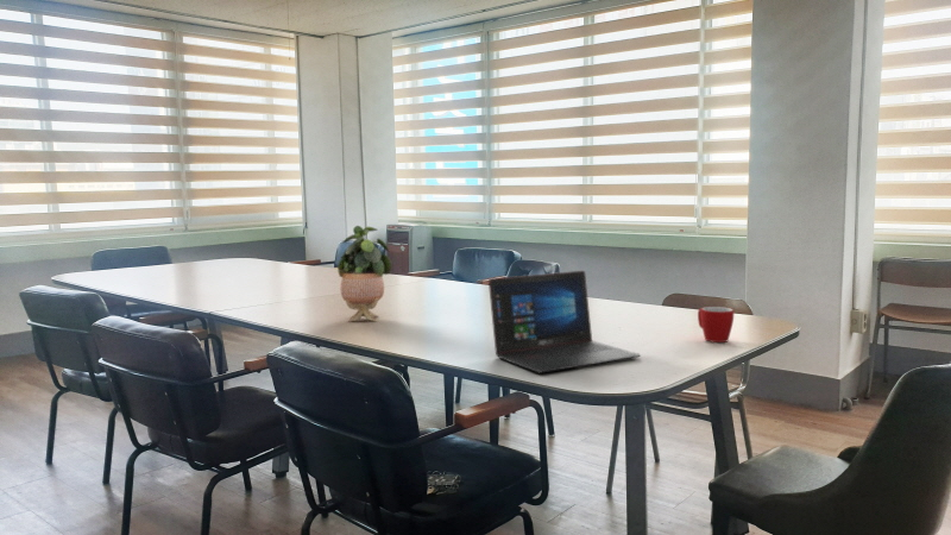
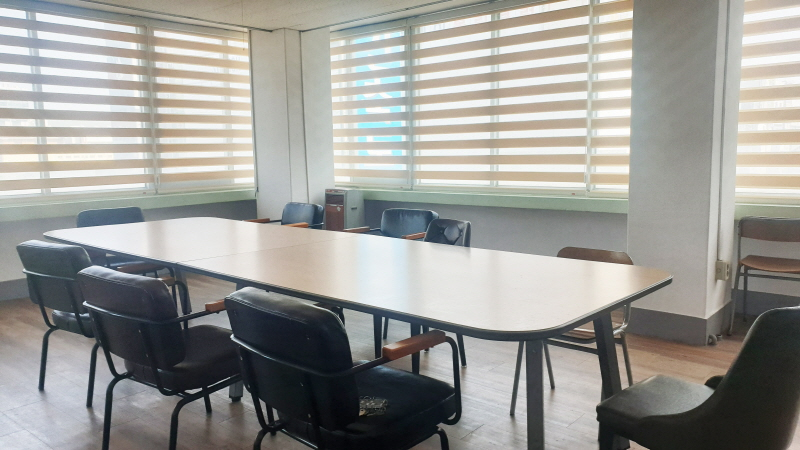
- laptop (563, 317)
- potted plant (365, 271)
- mug (712, 323)
